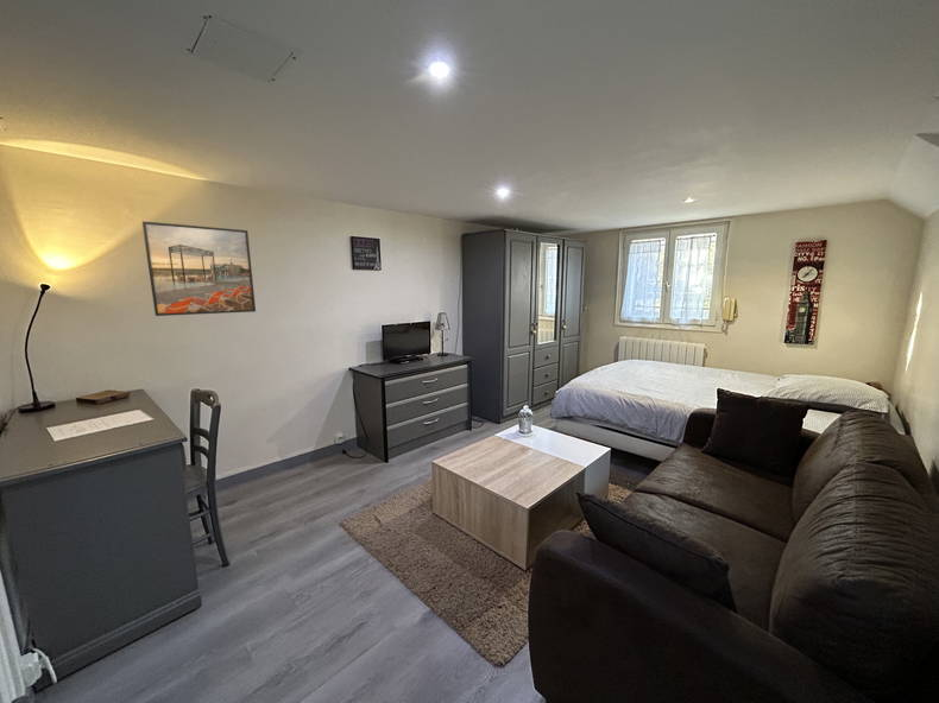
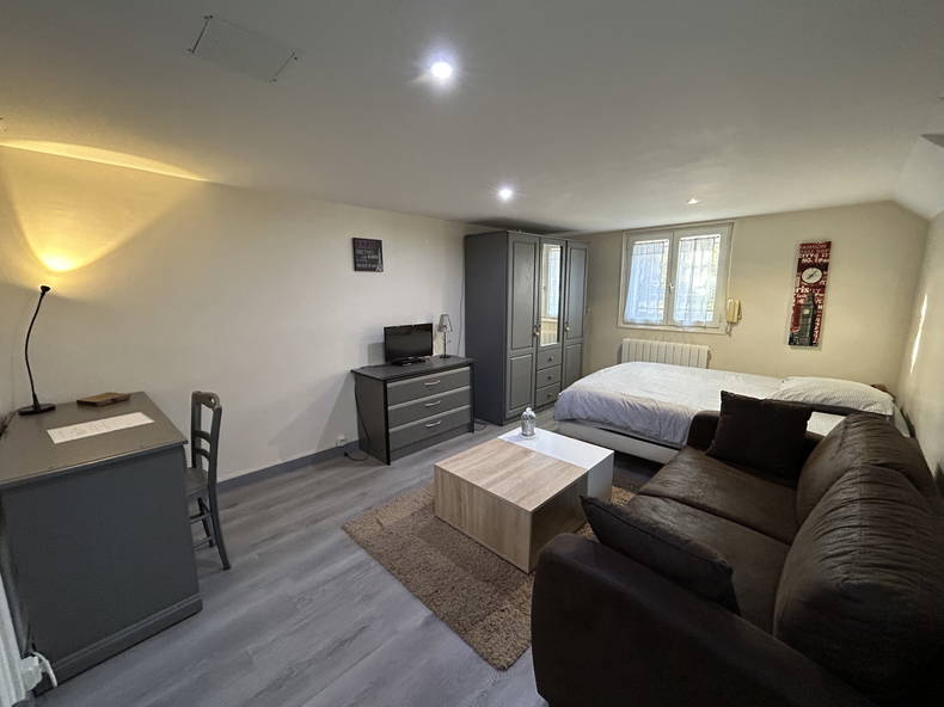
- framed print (203, 271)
